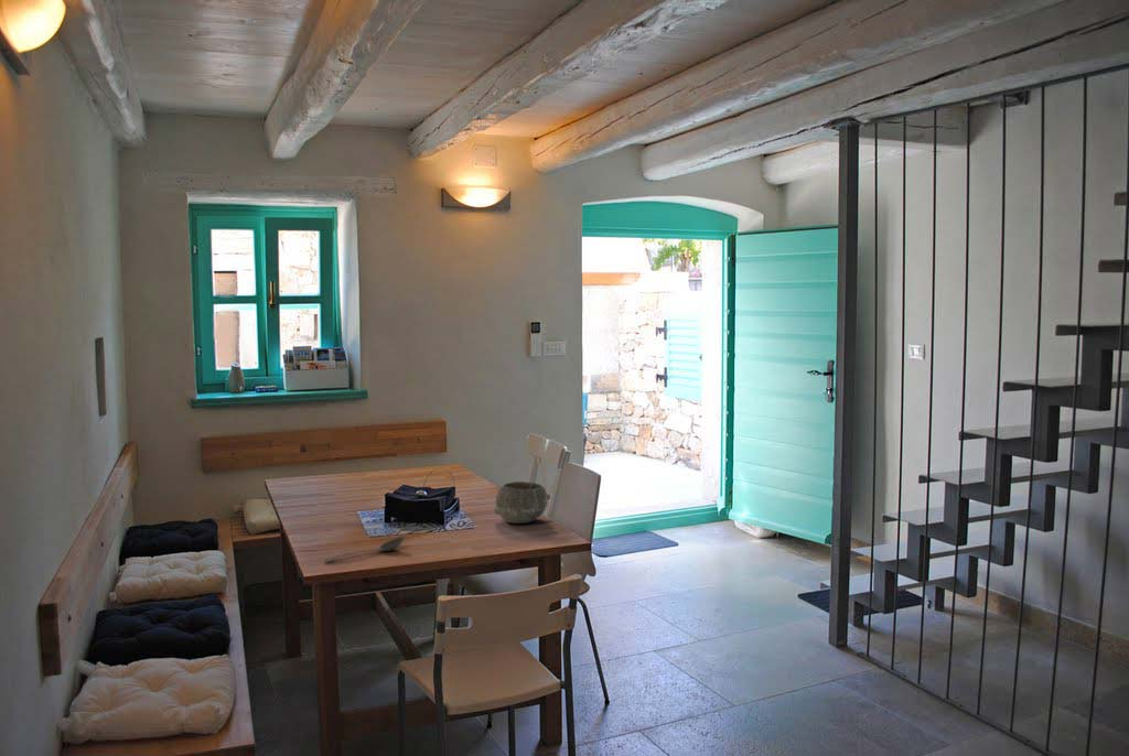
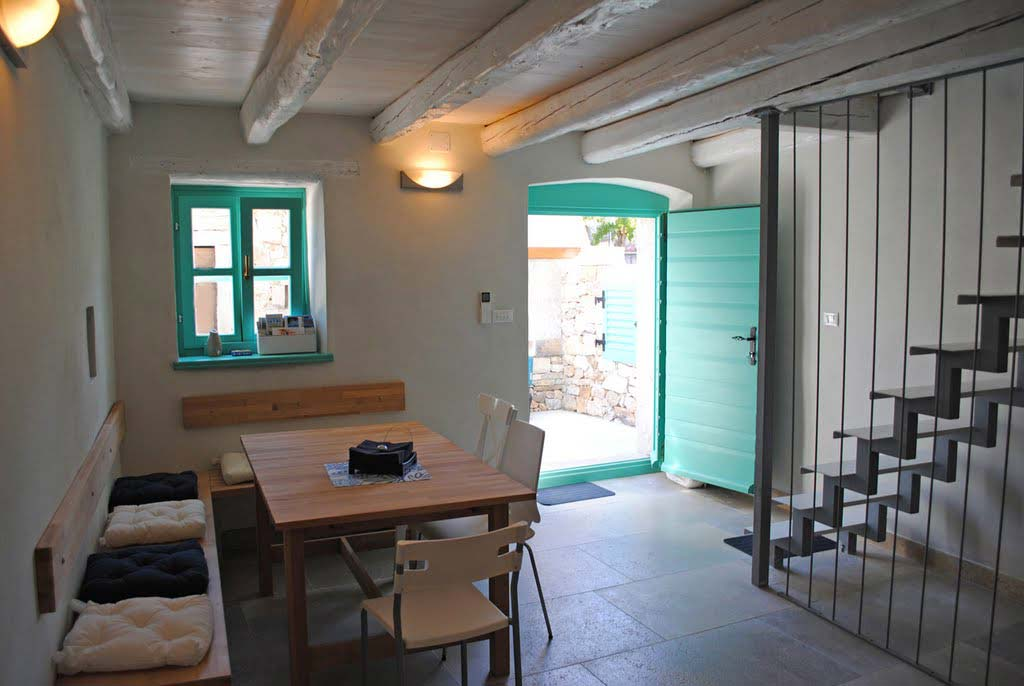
- bowl (522, 503)
- stirrer (365, 550)
